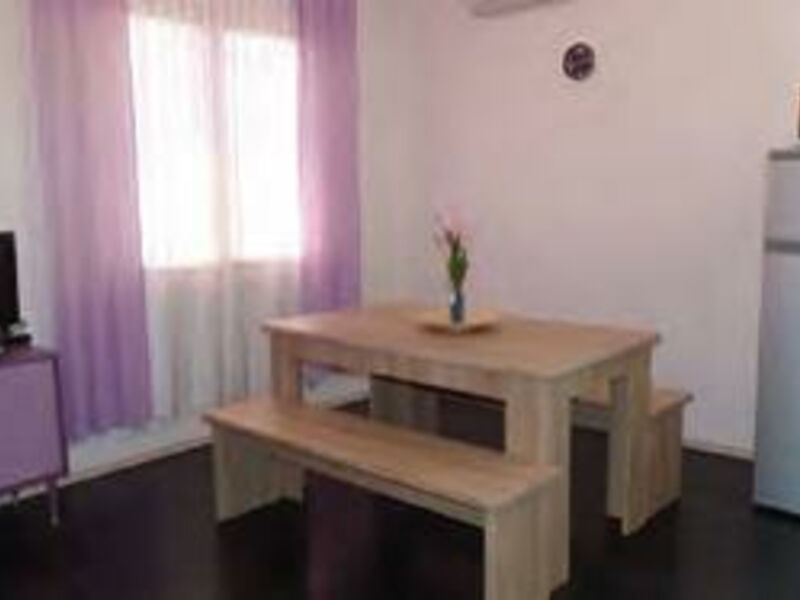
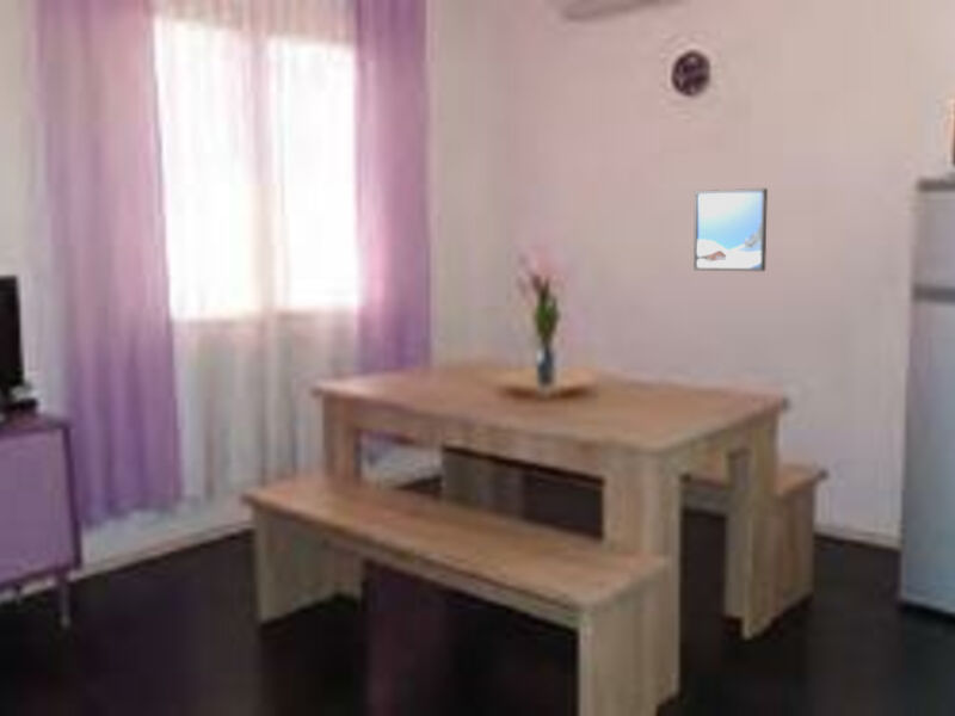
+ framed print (728, 230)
